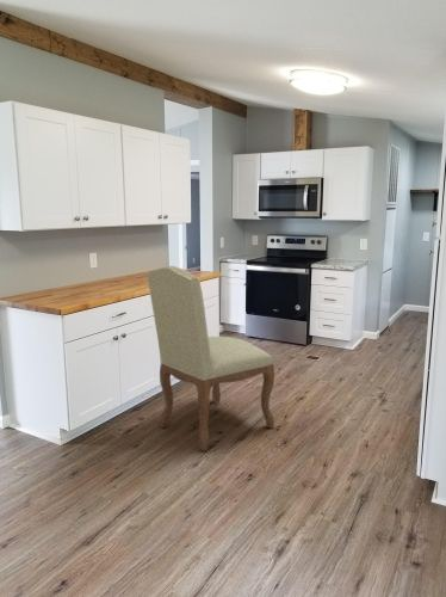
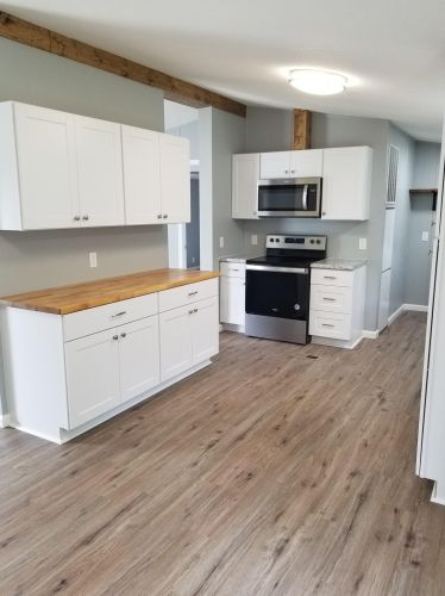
- chair (210, 346)
